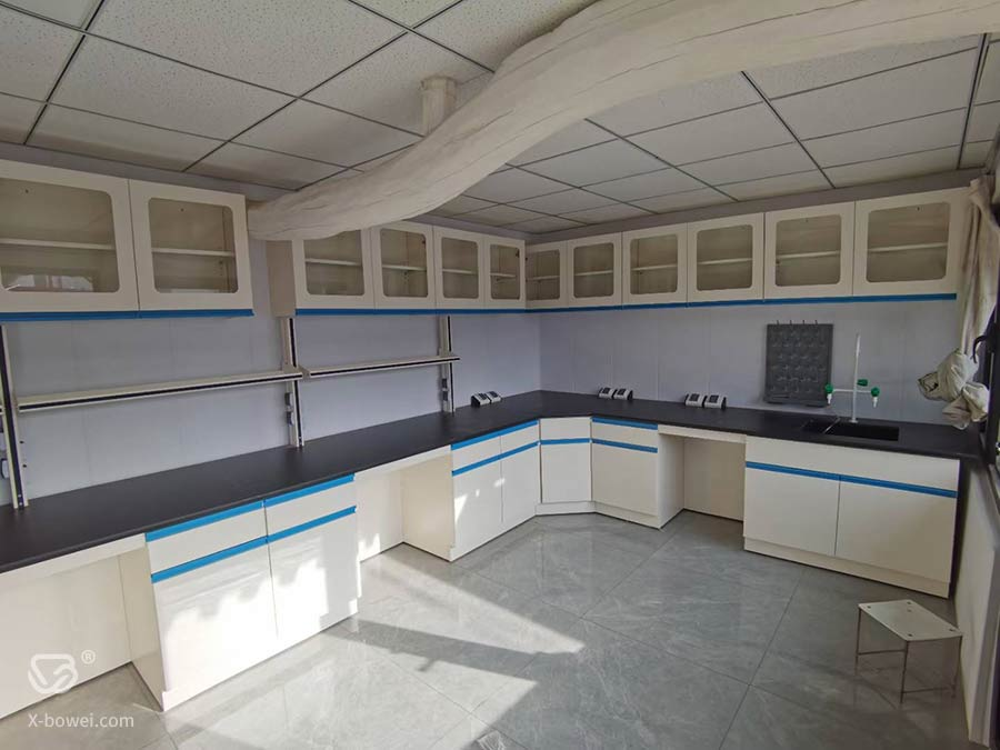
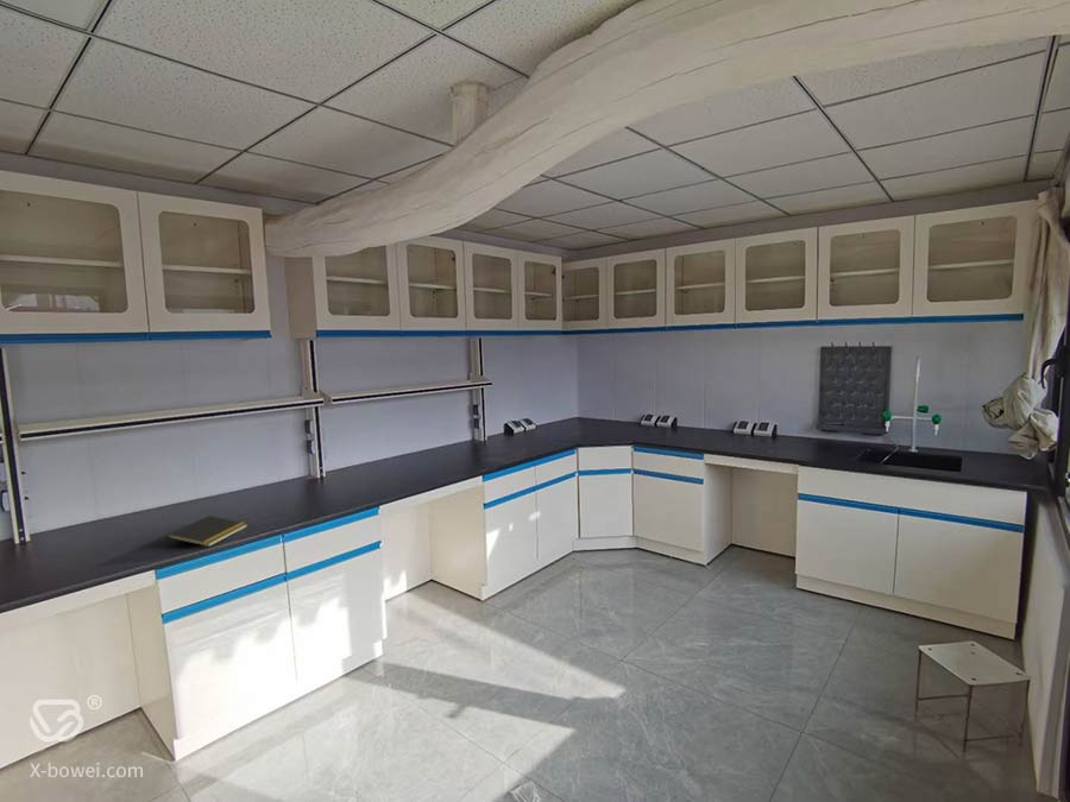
+ notepad (209, 530)
